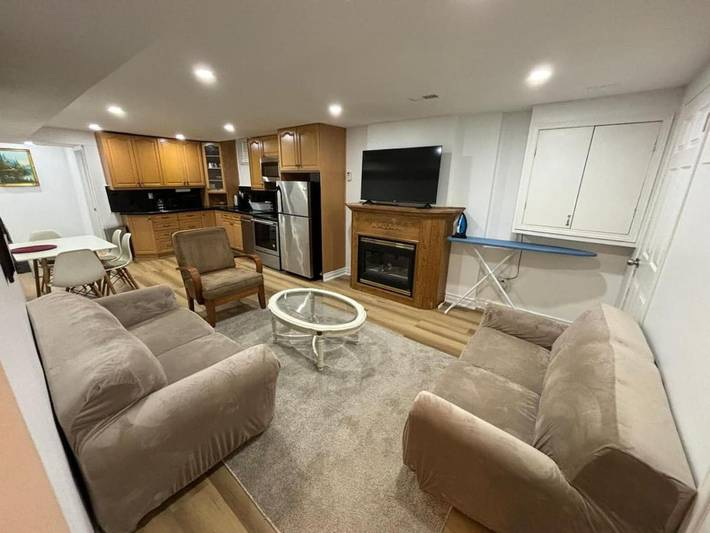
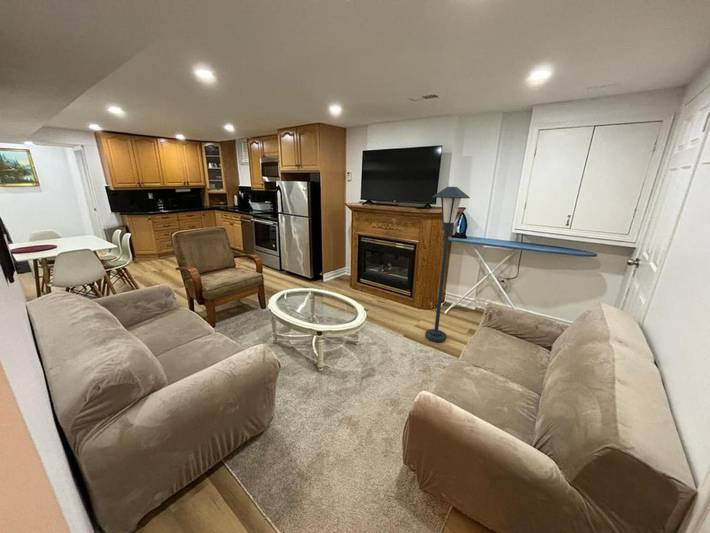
+ floor lamp (443, 267)
